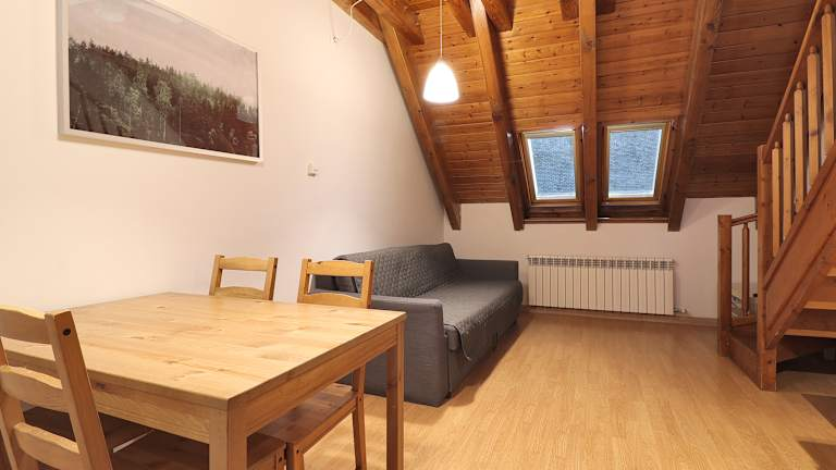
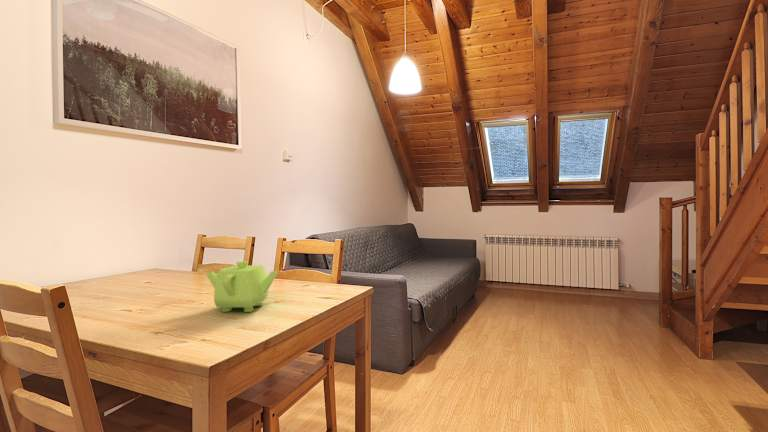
+ teapot (242, 284)
